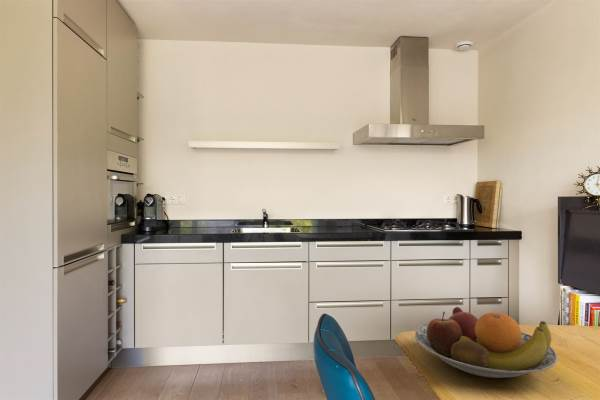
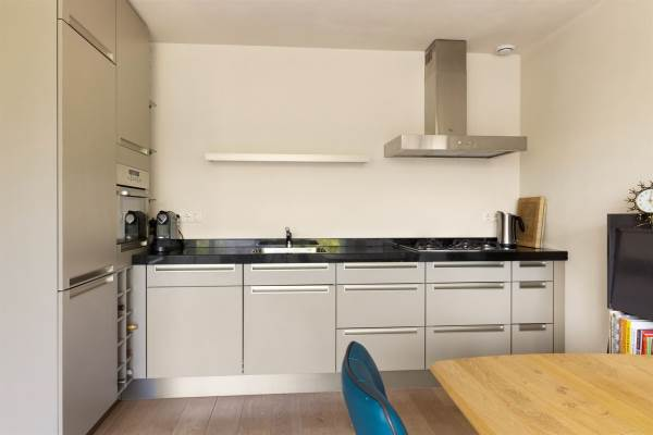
- fruit bowl (480, 336)
